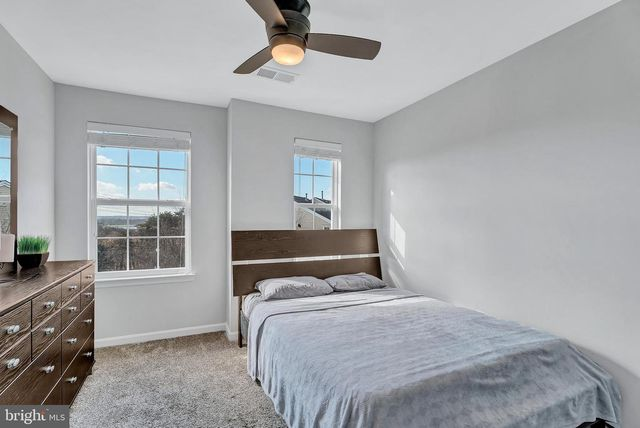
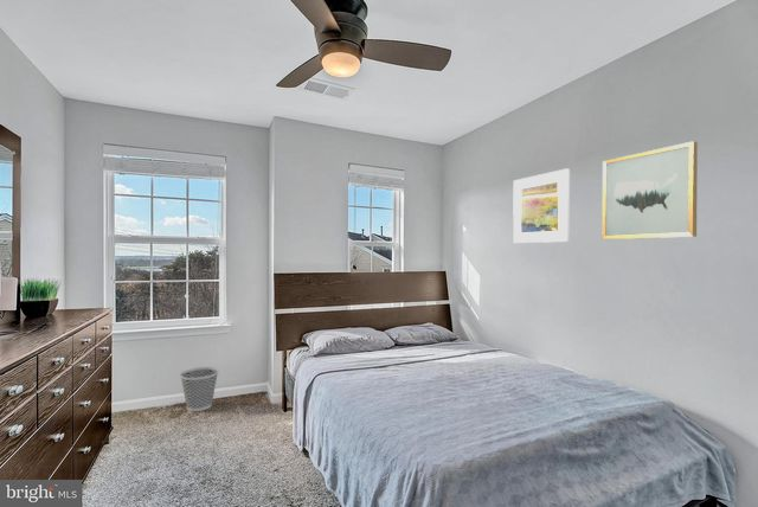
+ wastebasket (199, 389)
+ wall art (644, 194)
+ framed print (539, 208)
